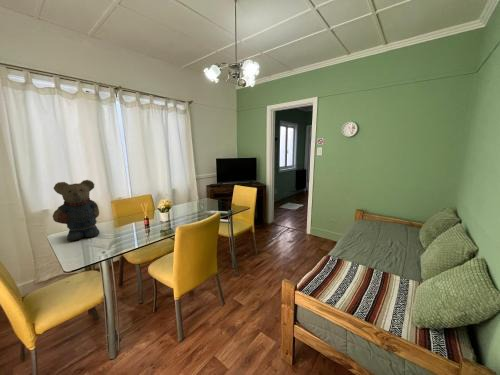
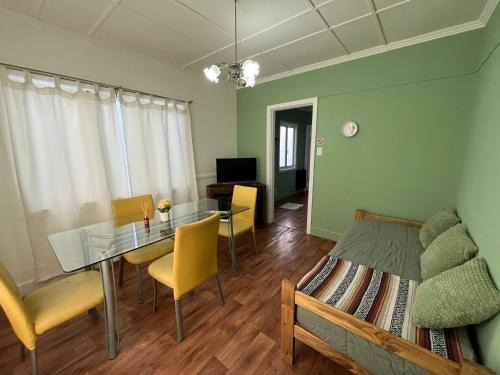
- teddy bear (77, 209)
